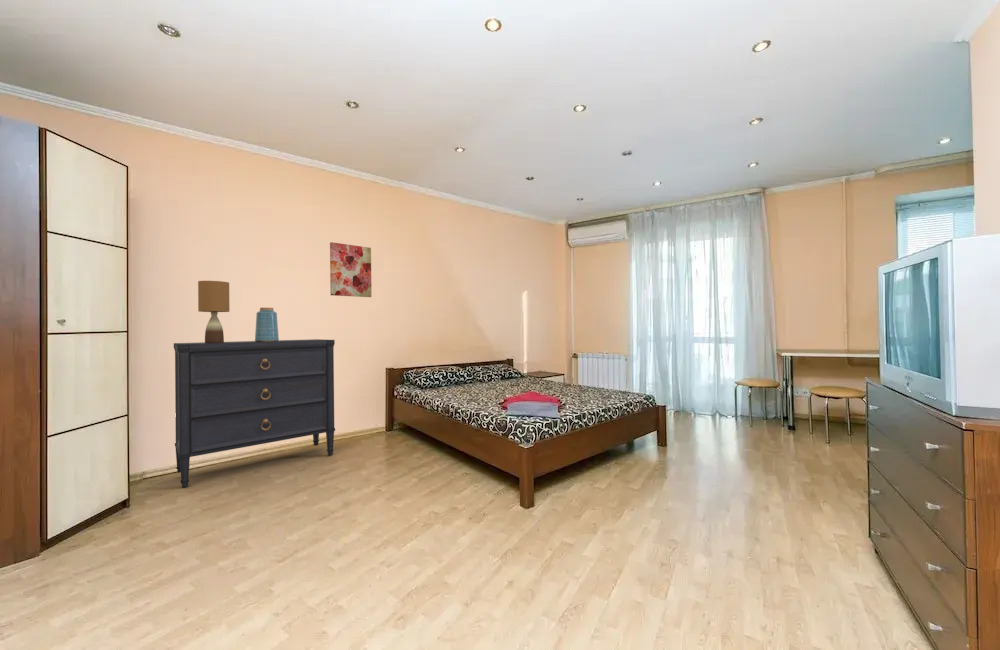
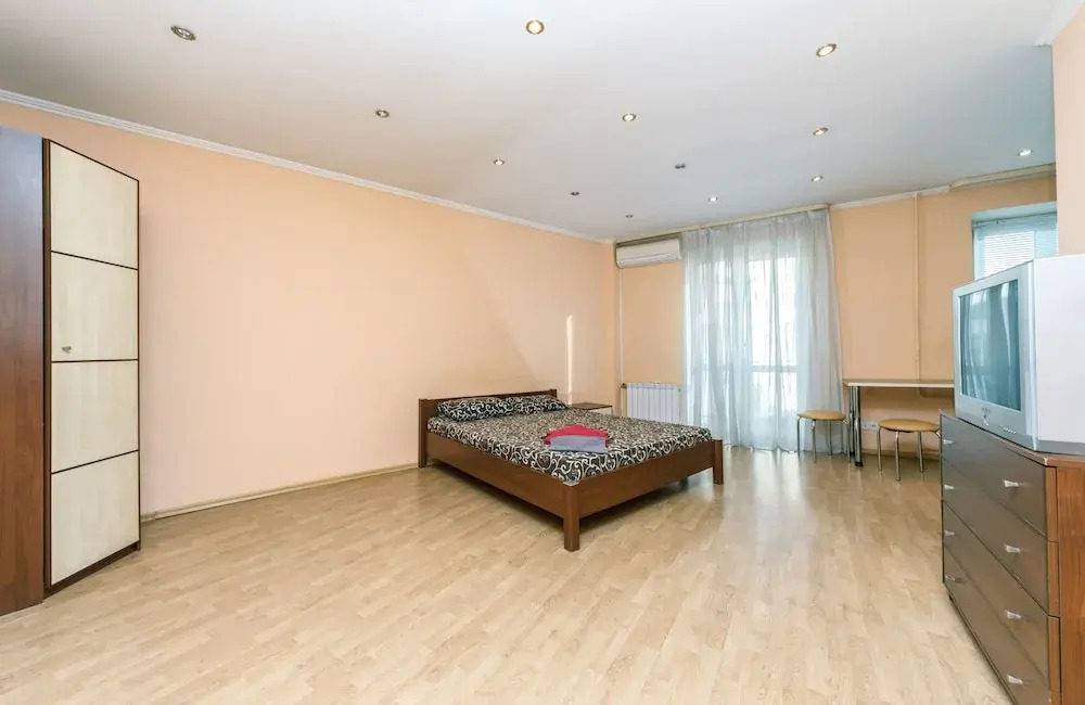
- vase (266, 324)
- dresser (259, 402)
- table lamp (214, 312)
- wall art (351, 270)
